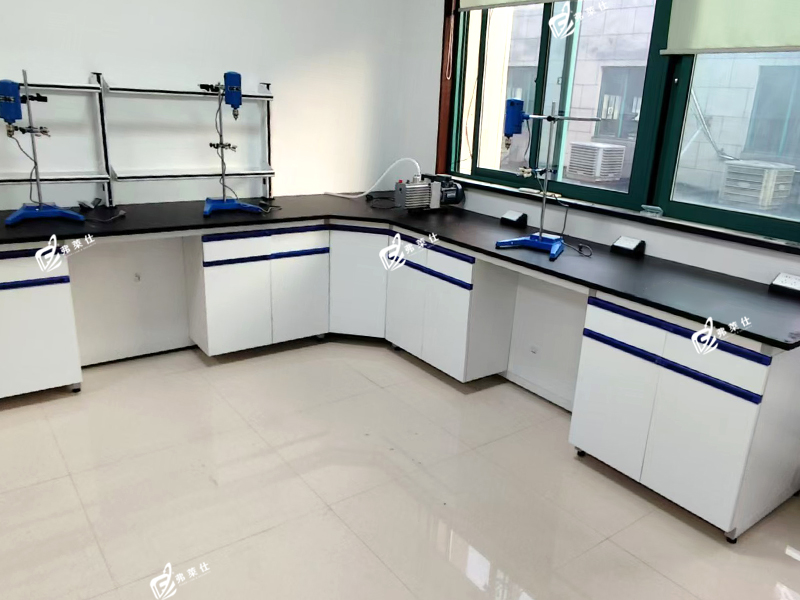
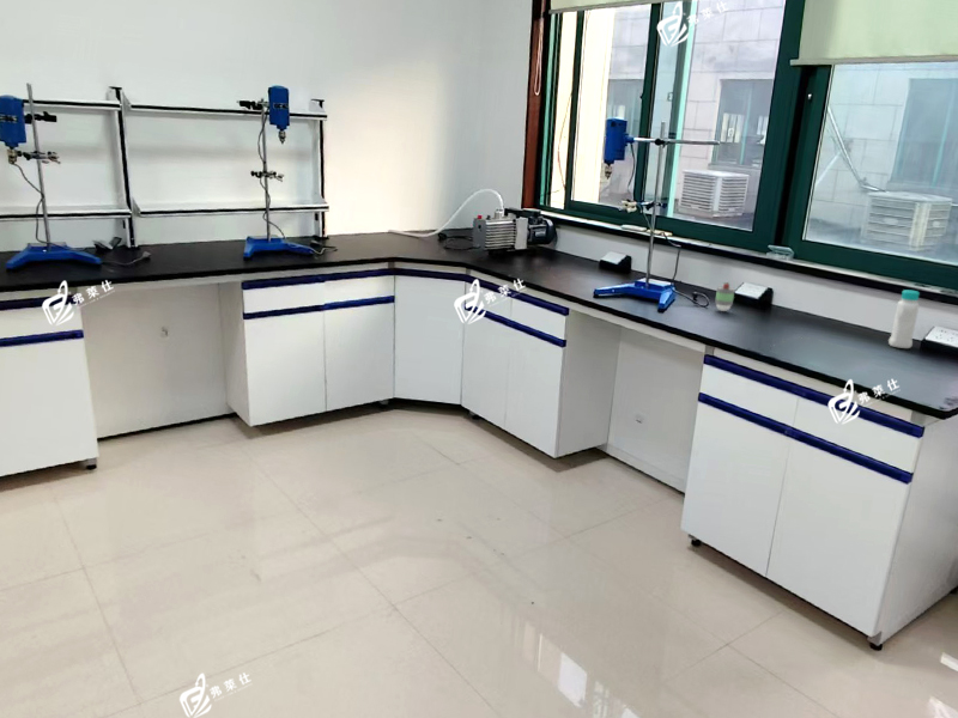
+ bottle (905, 318)
+ beverage cup (724, 296)
